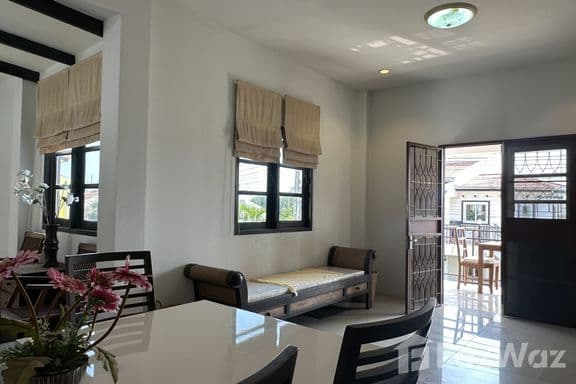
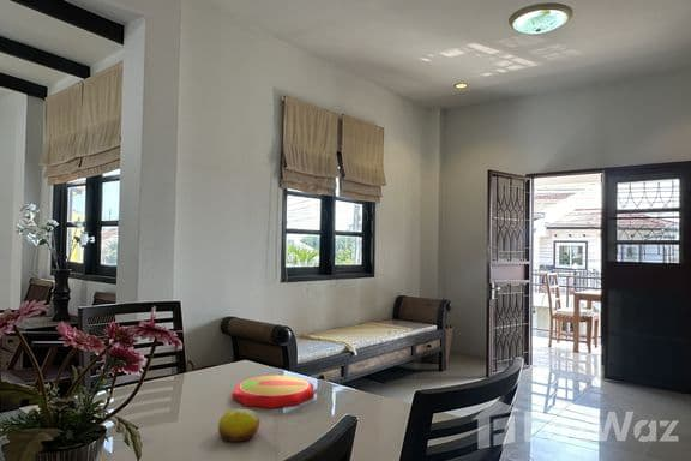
+ fruit (239, 421)
+ plate (274, 388)
